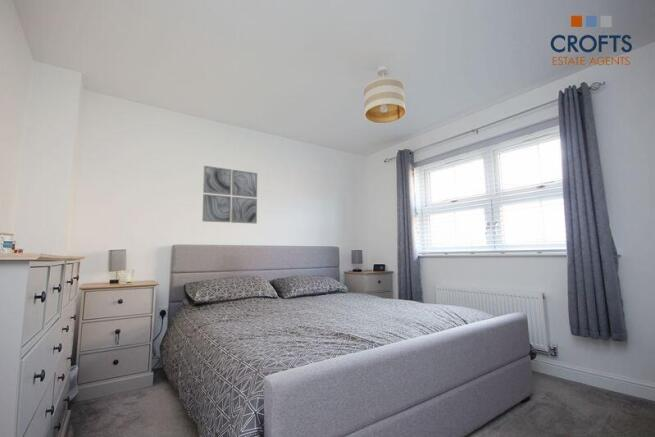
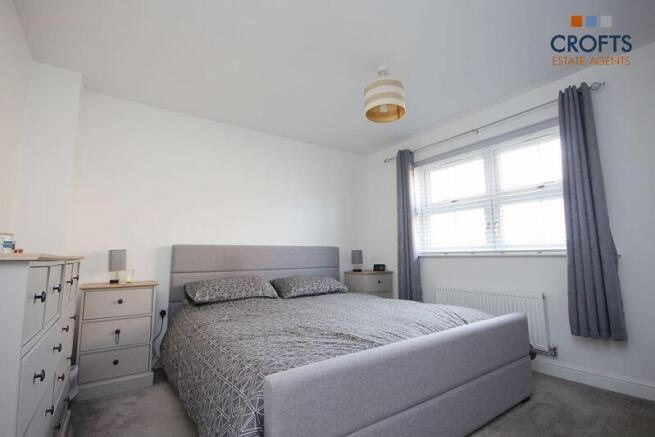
- wall art (230, 196)
